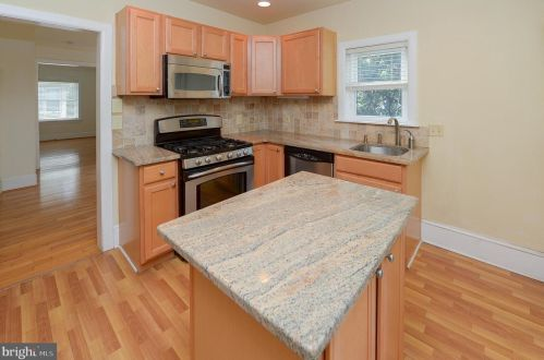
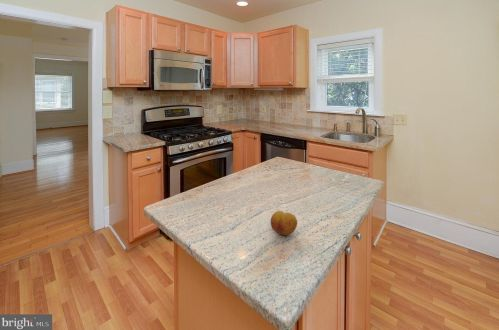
+ fruit (283, 222)
